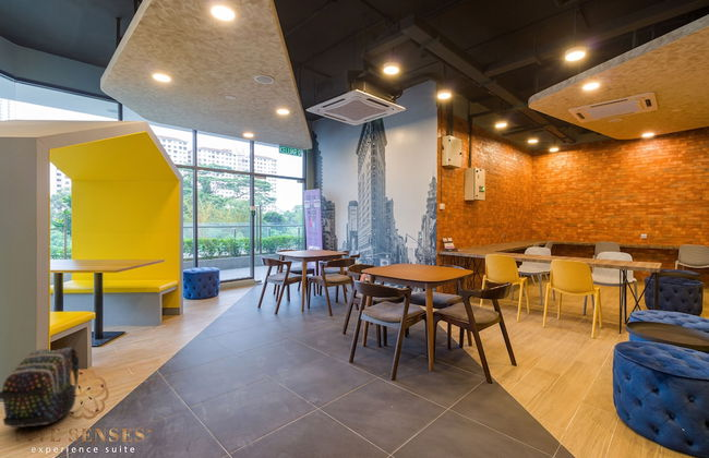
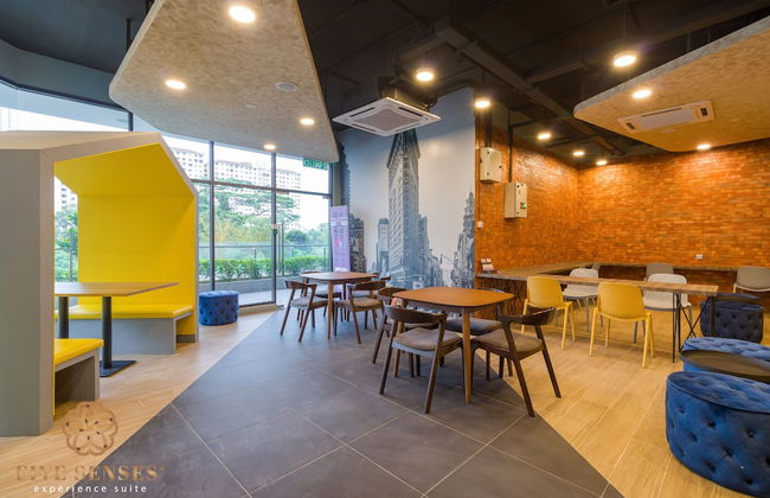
- backpack (44, 386)
